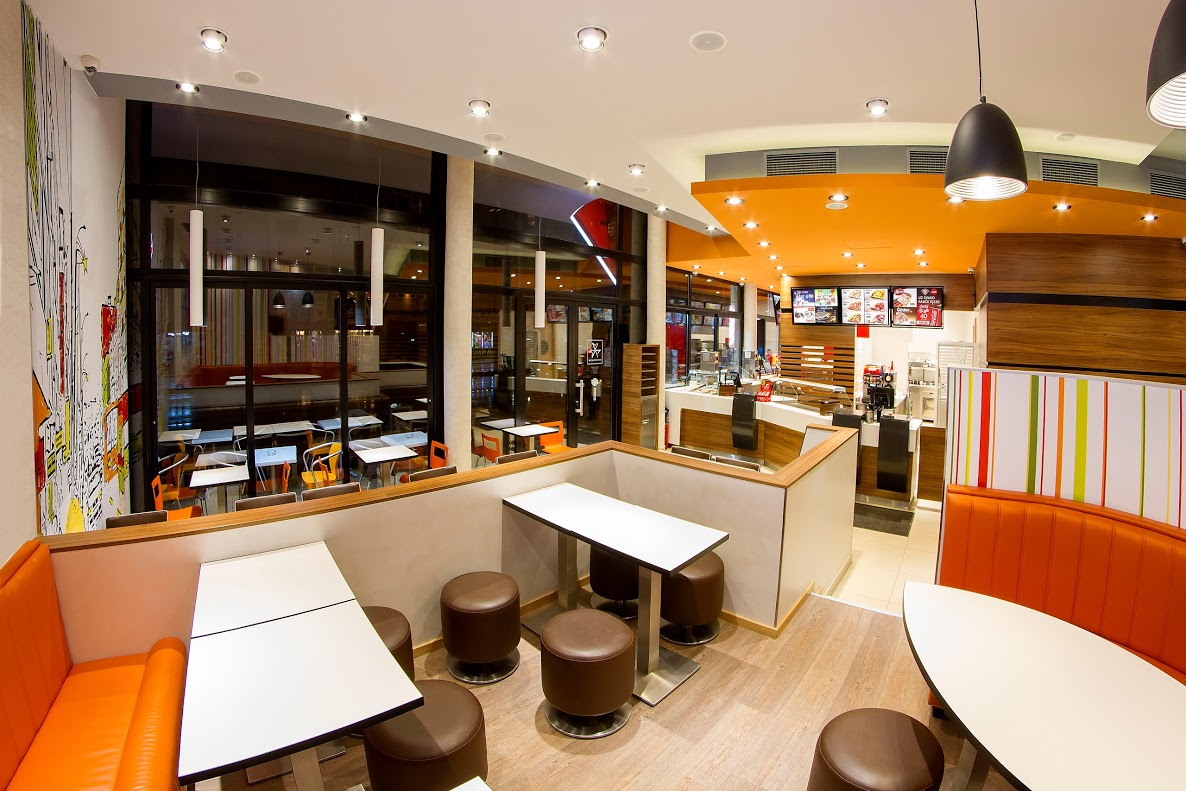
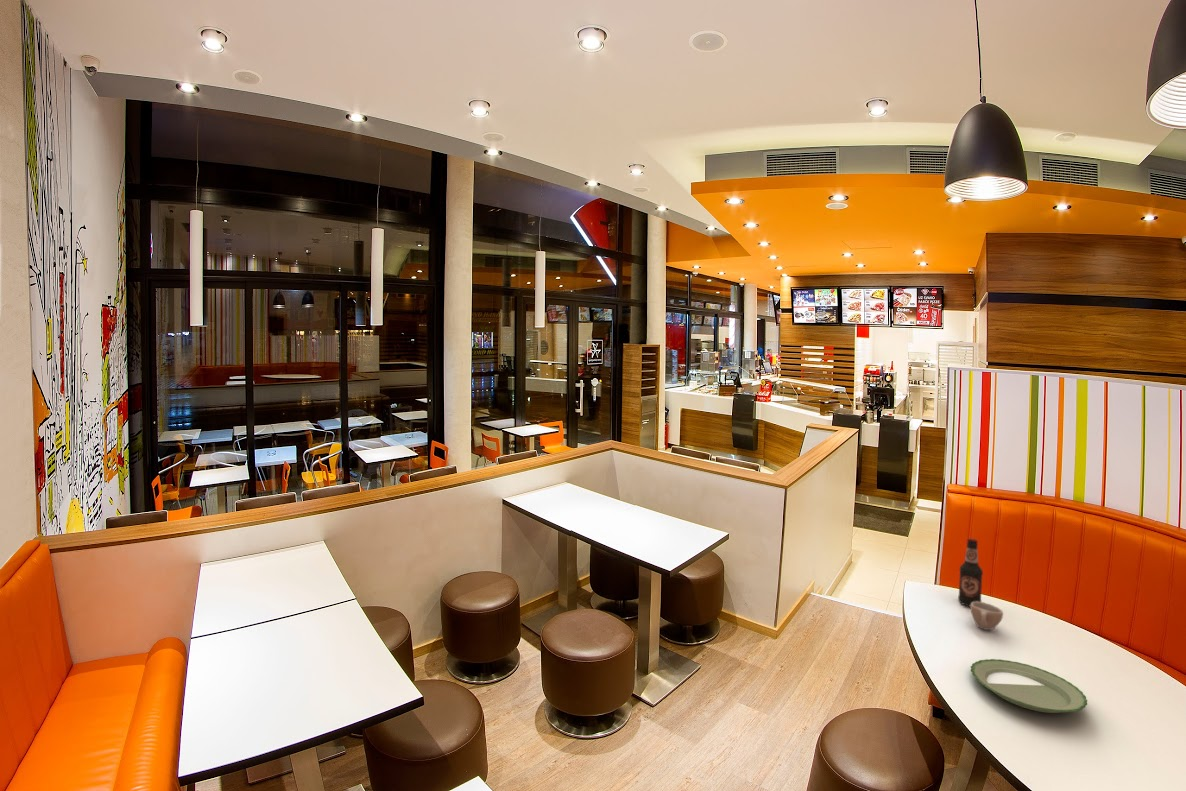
+ bottle (971, 572)
+ plate (1025, 688)
+ cup (986, 618)
